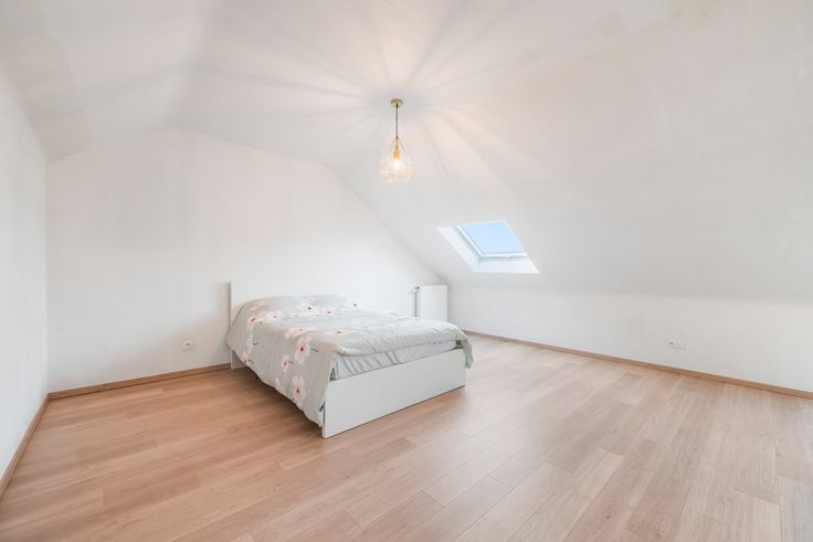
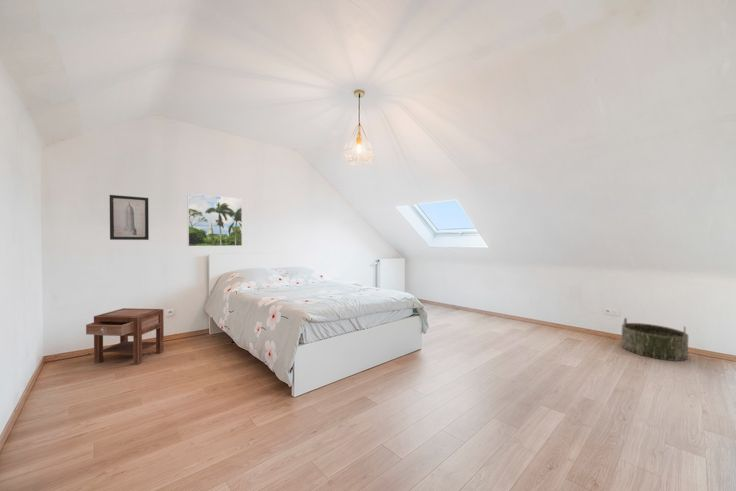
+ wall art (129, 218)
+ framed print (216, 221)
+ basket (653, 336)
+ nightstand (127, 335)
